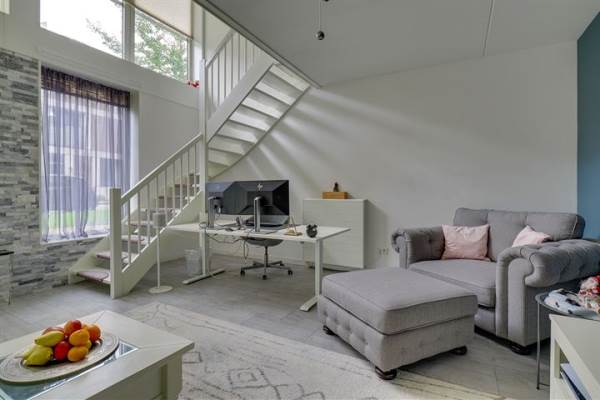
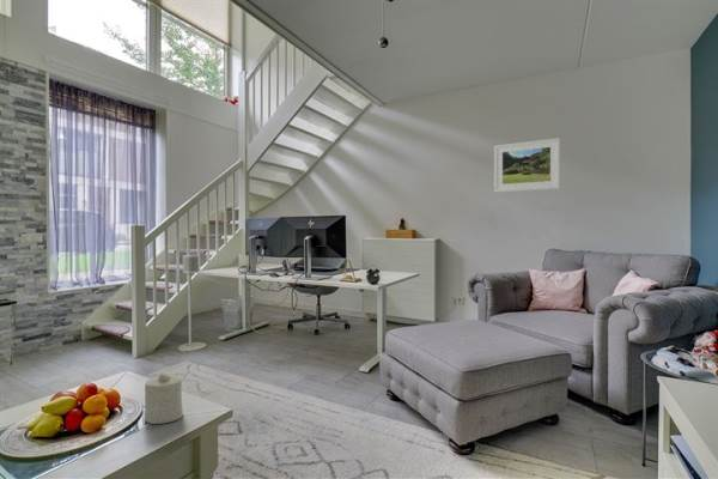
+ candle (164, 394)
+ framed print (525, 165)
